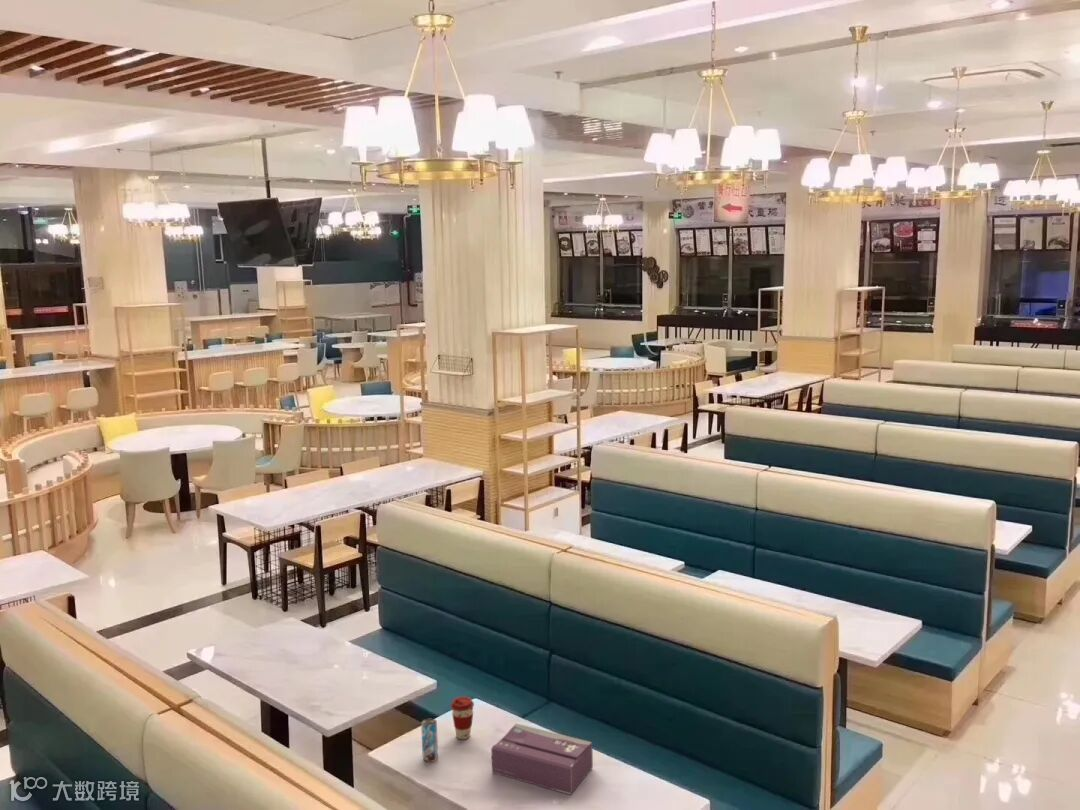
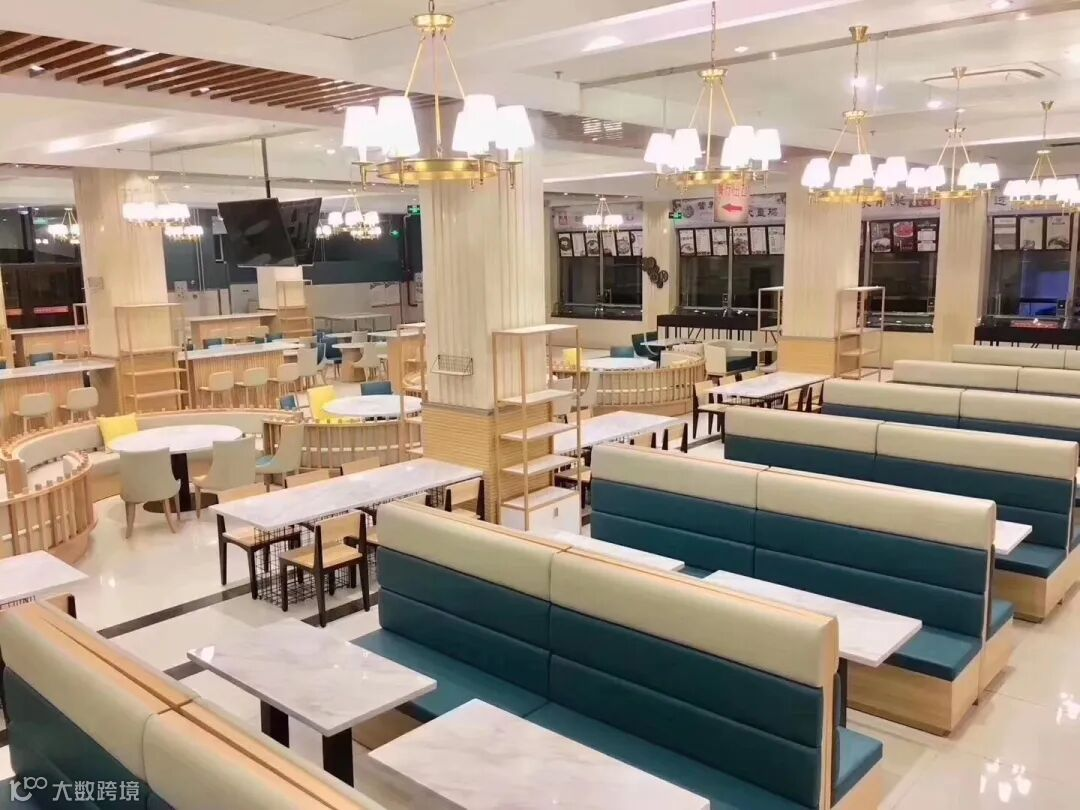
- beverage can (429, 740)
- coffee cup (462, 718)
- tissue box (542, 757)
